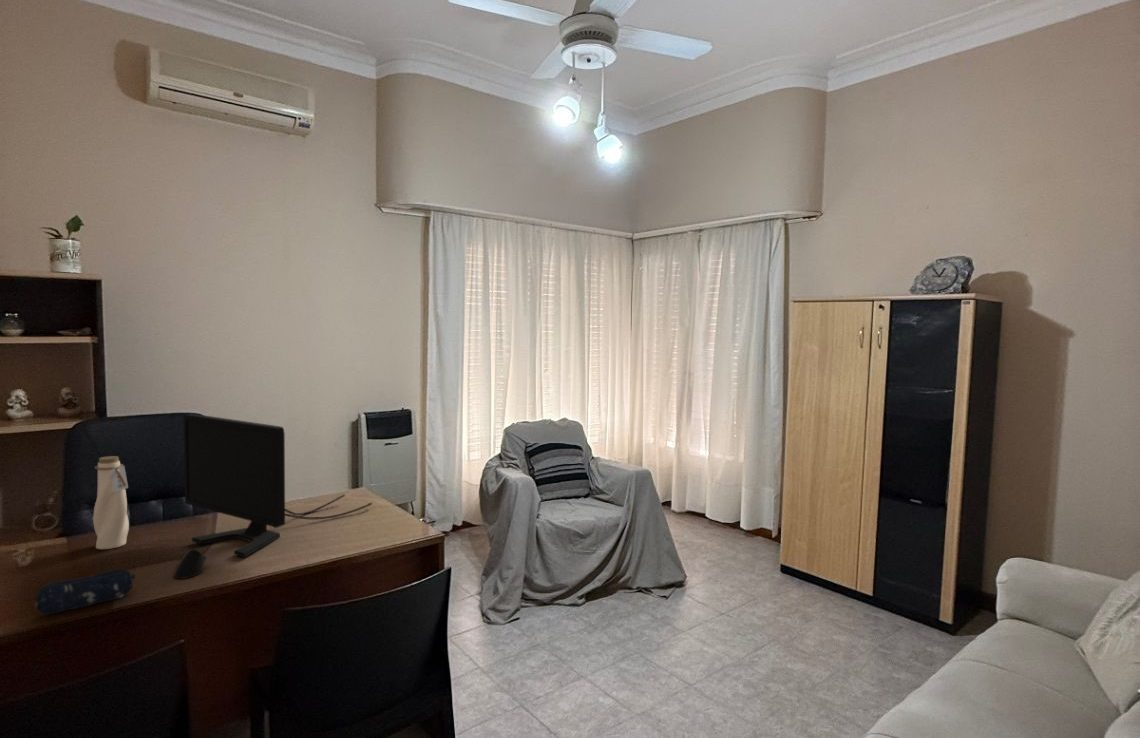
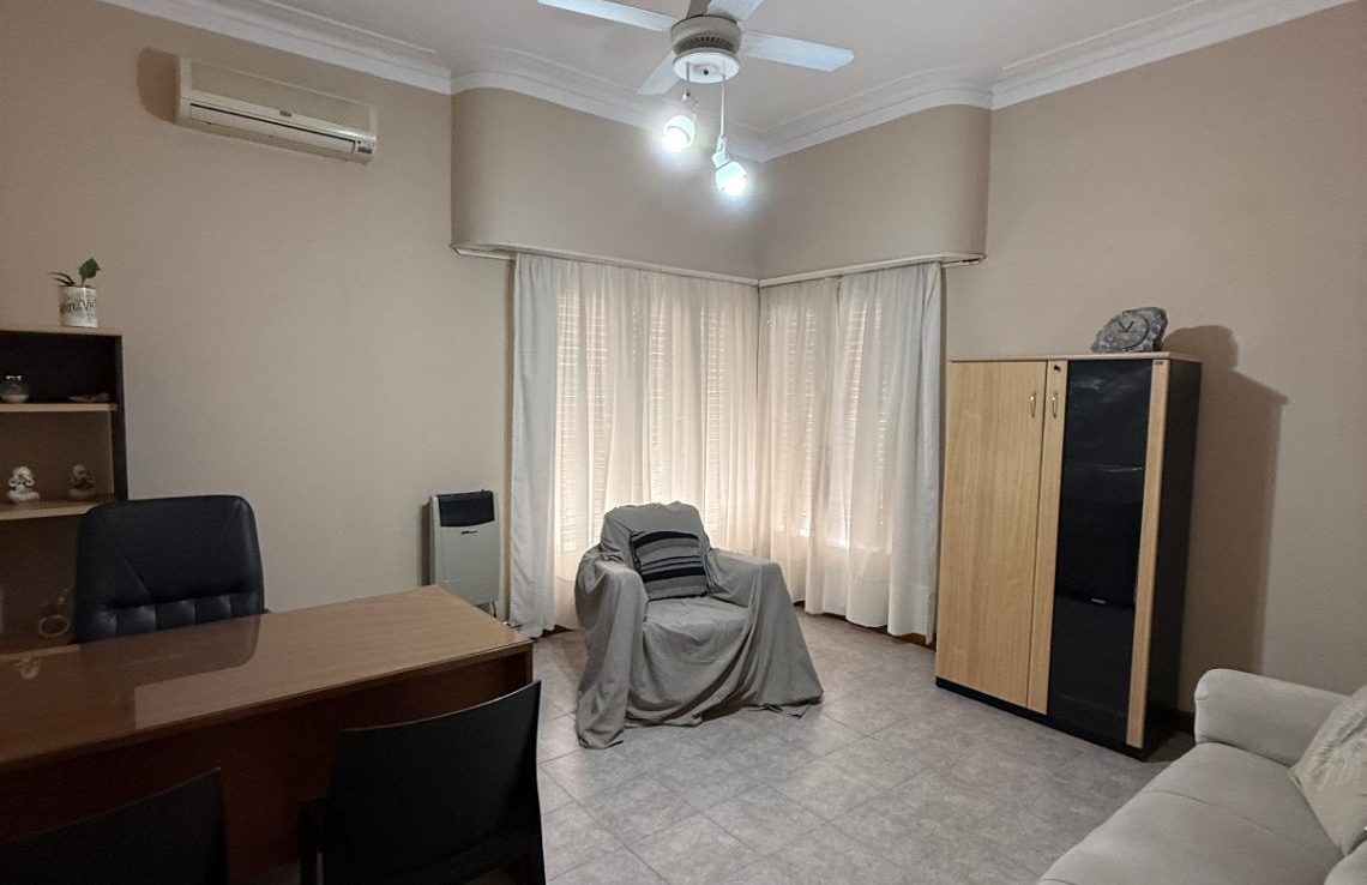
- computer mouse (190, 561)
- computer monitor (284, 469)
- pencil case (86, 590)
- water bottle (112, 501)
